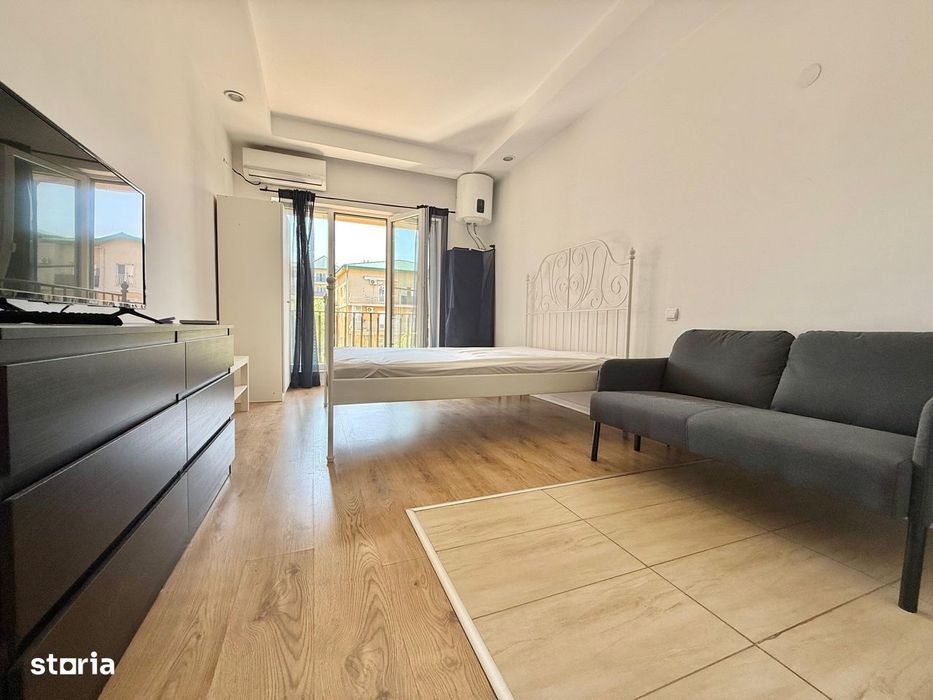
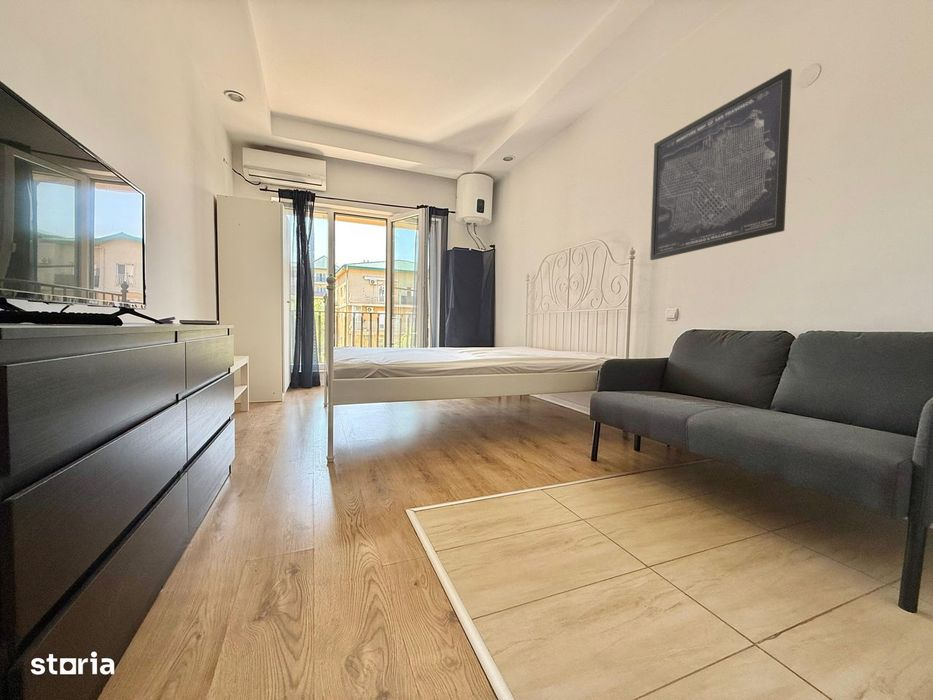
+ wall art (709, 180)
